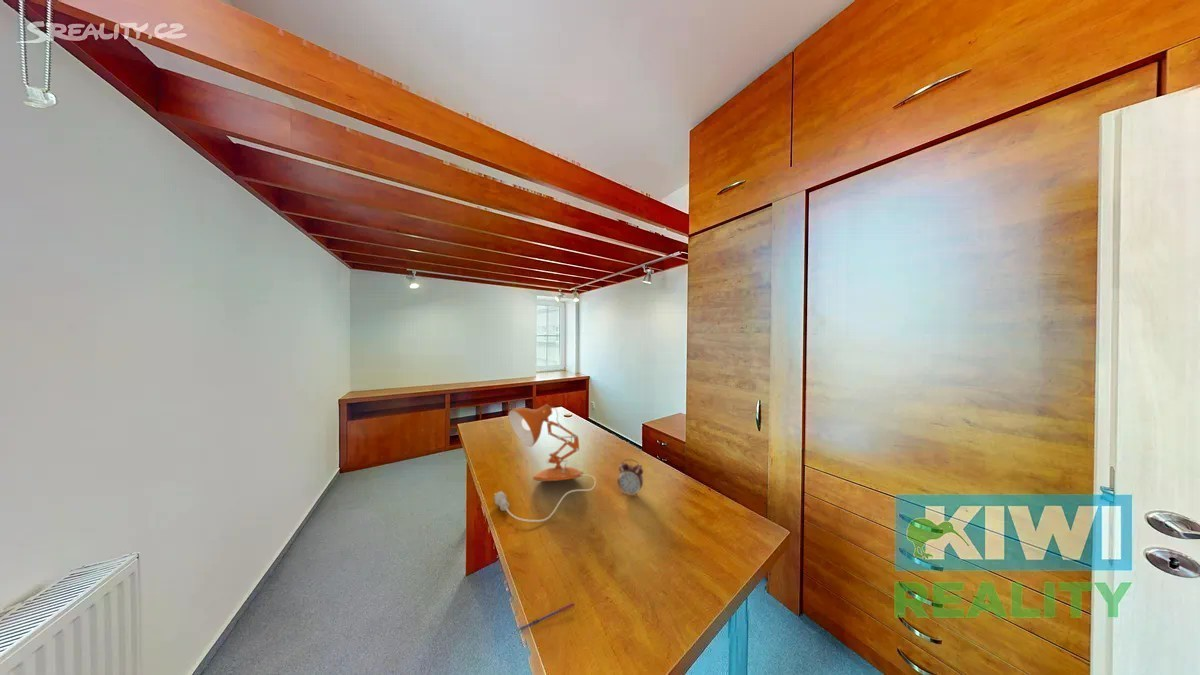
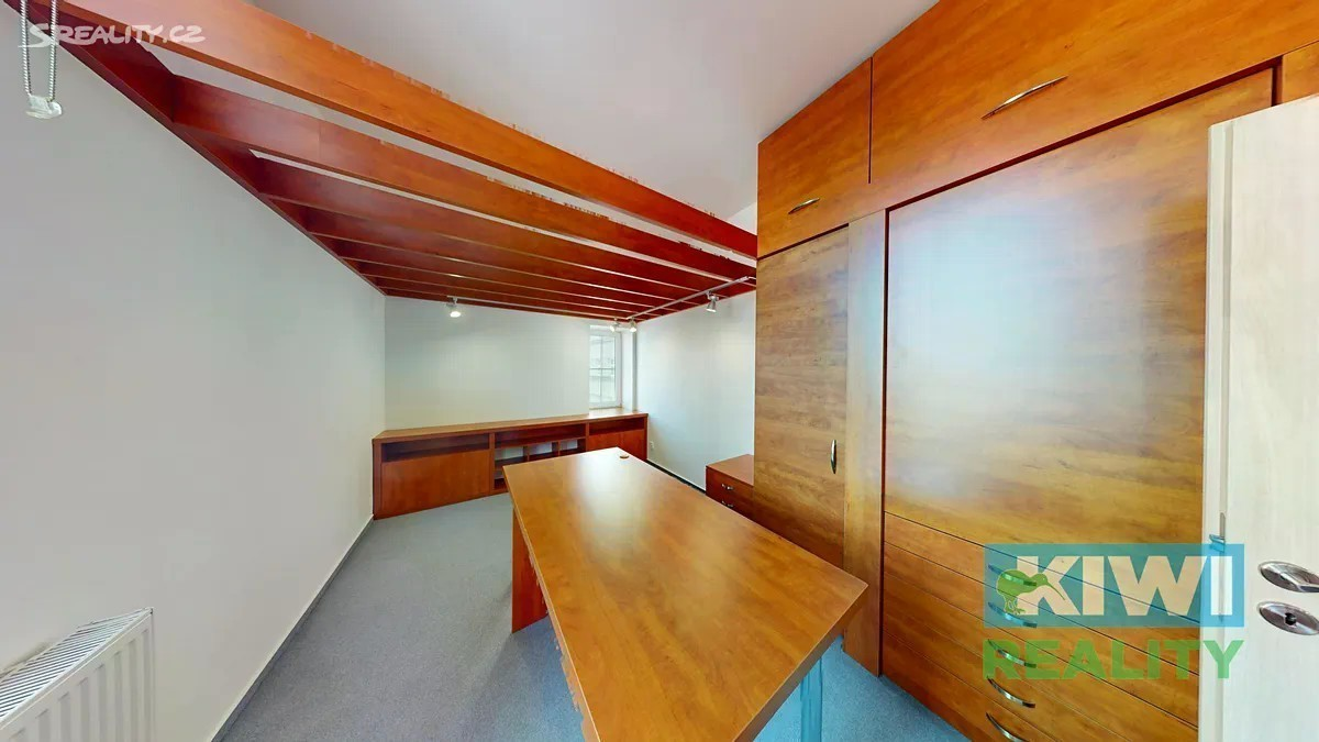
- alarm clock (630, 476)
- desk lamp (549, 454)
- pen (546, 616)
